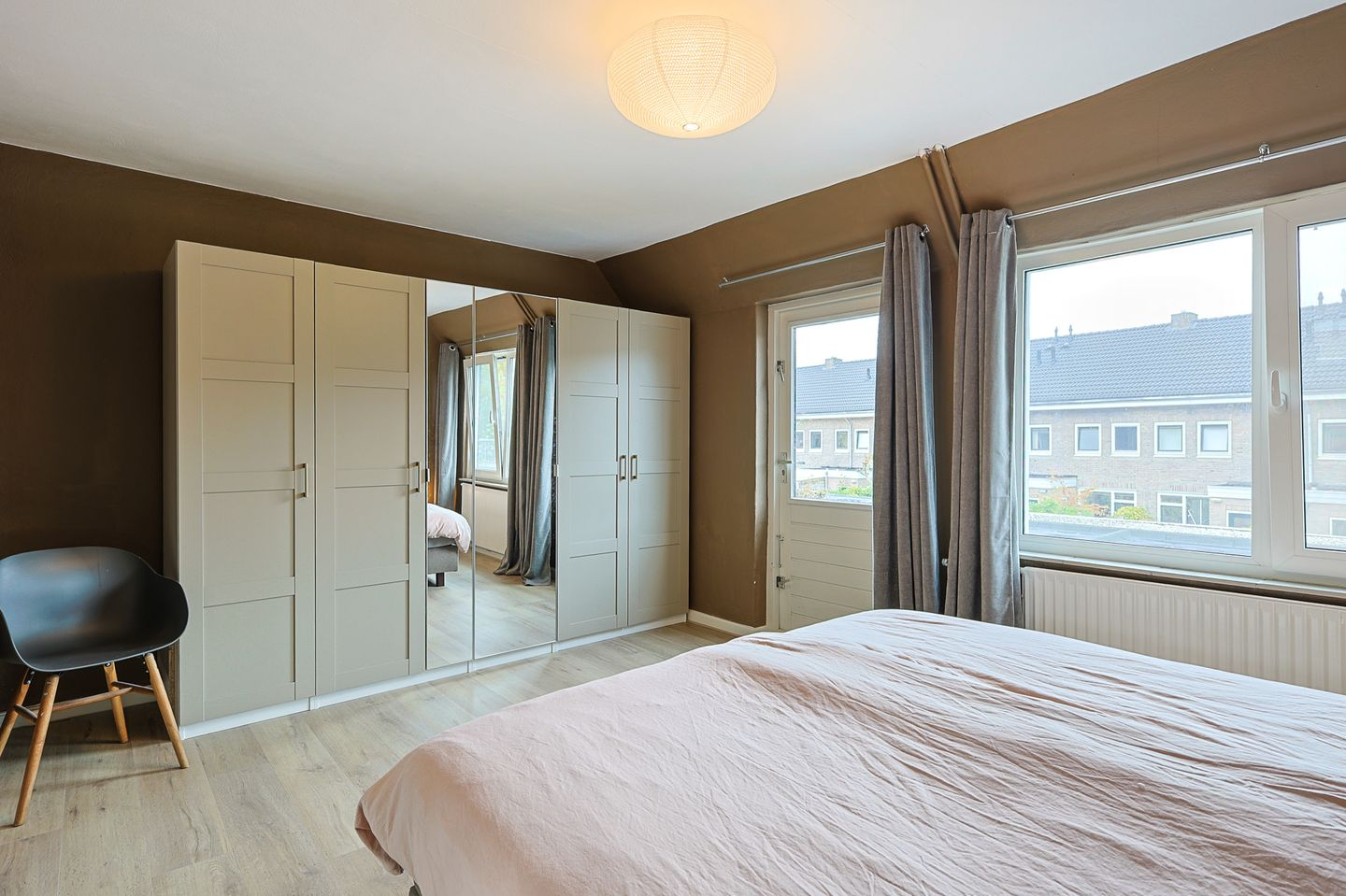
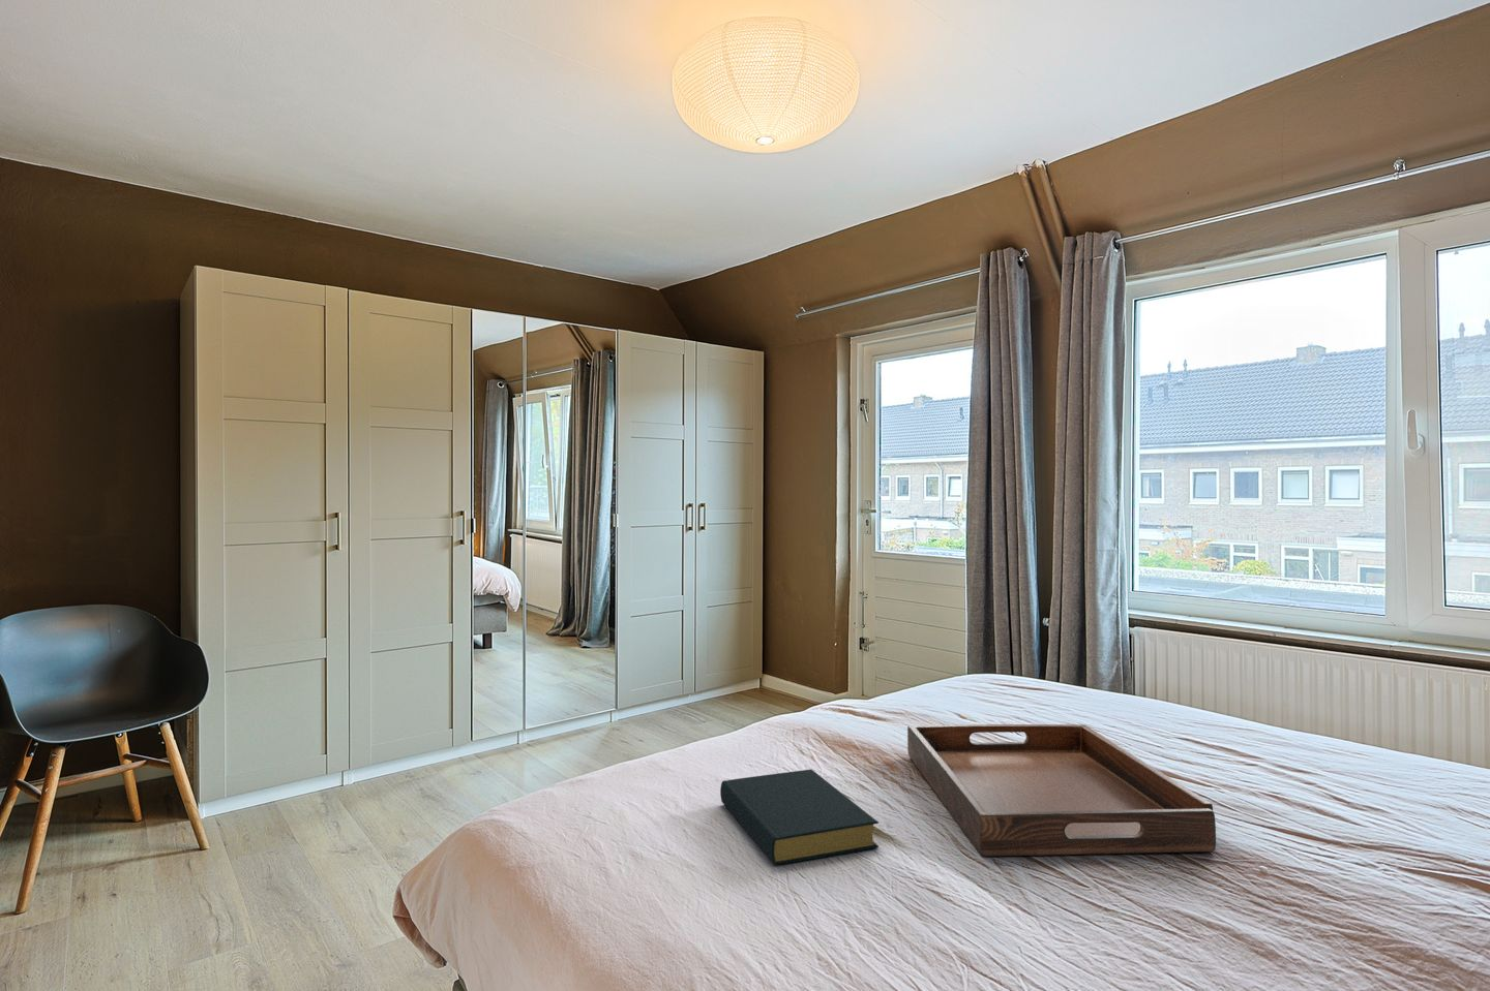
+ serving tray (1041, 779)
+ hardback book (794, 811)
